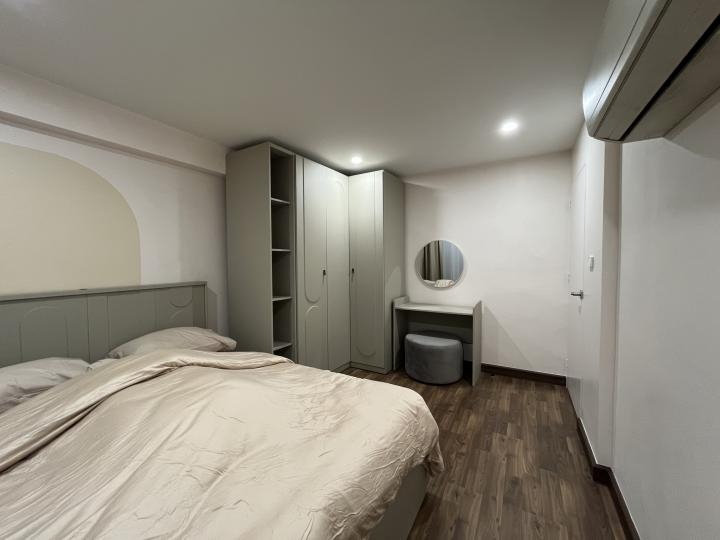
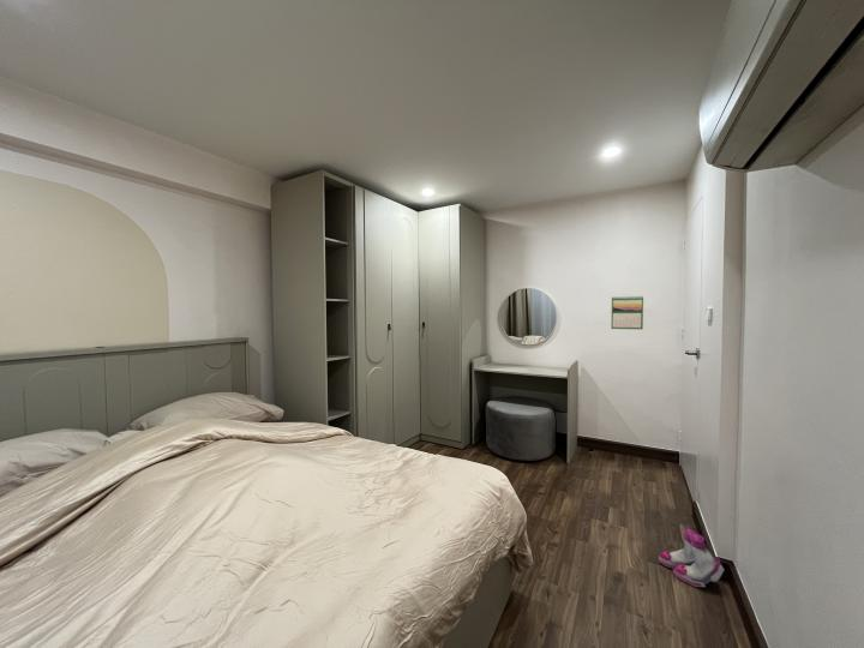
+ calendar (626, 312)
+ boots (689, 552)
